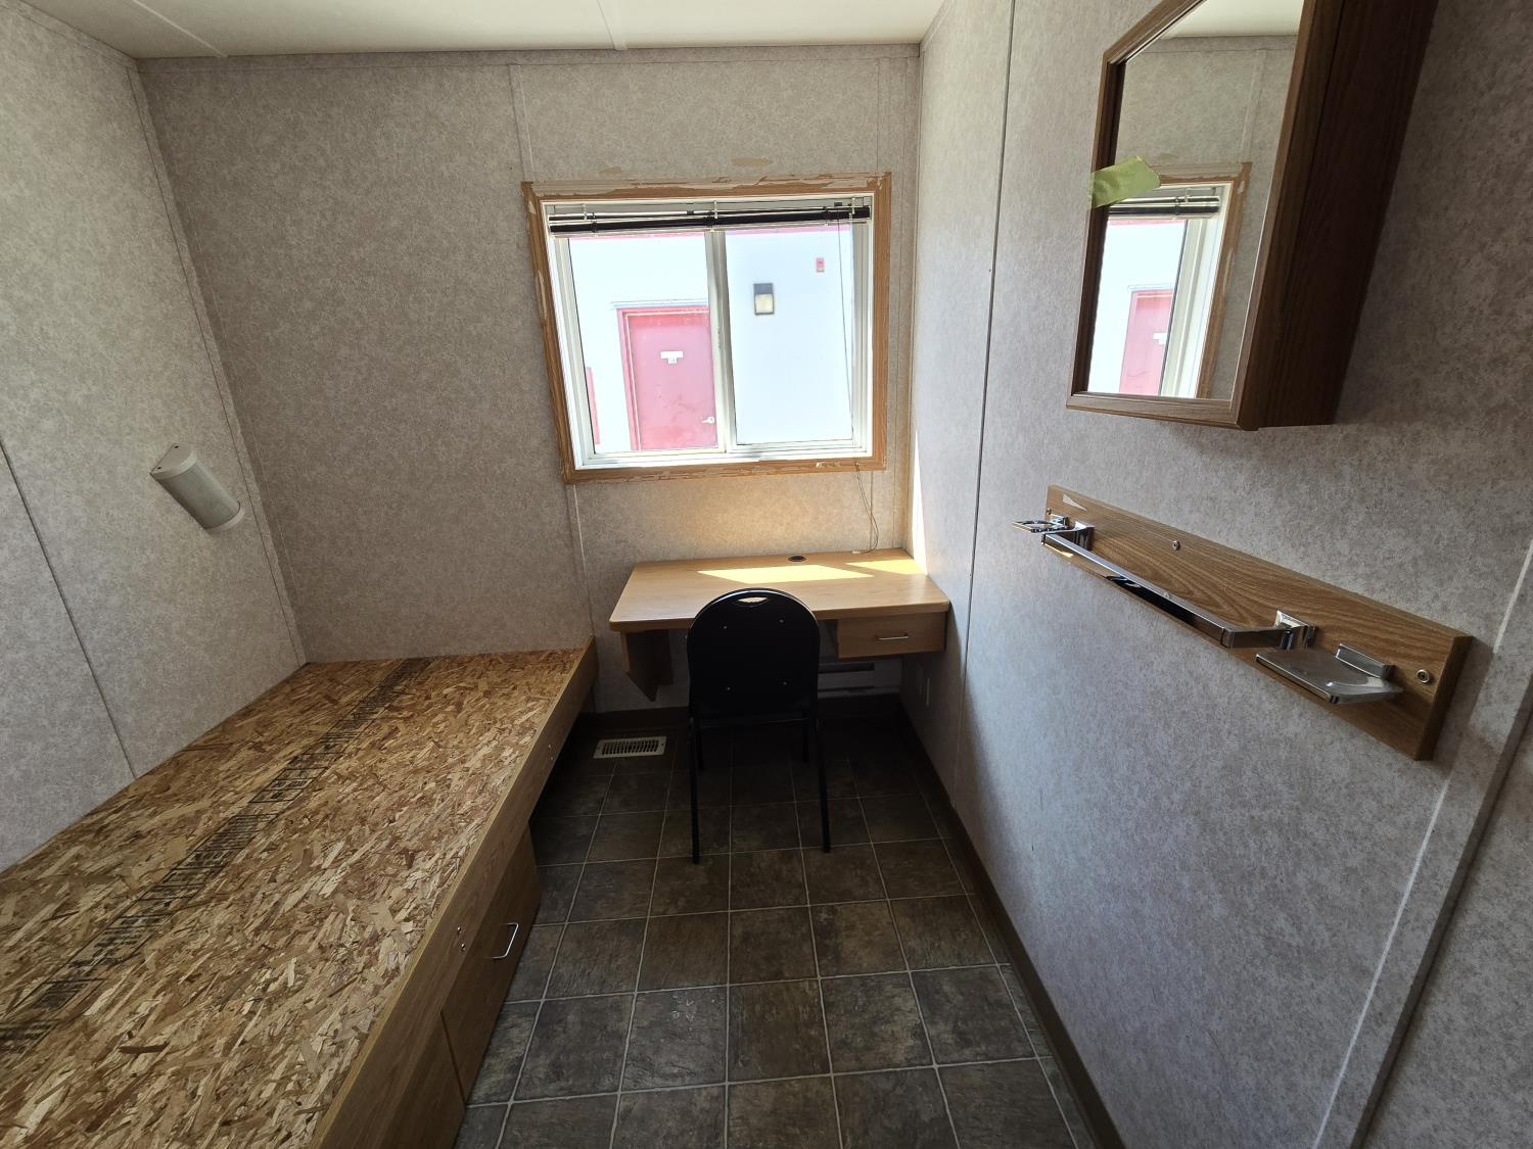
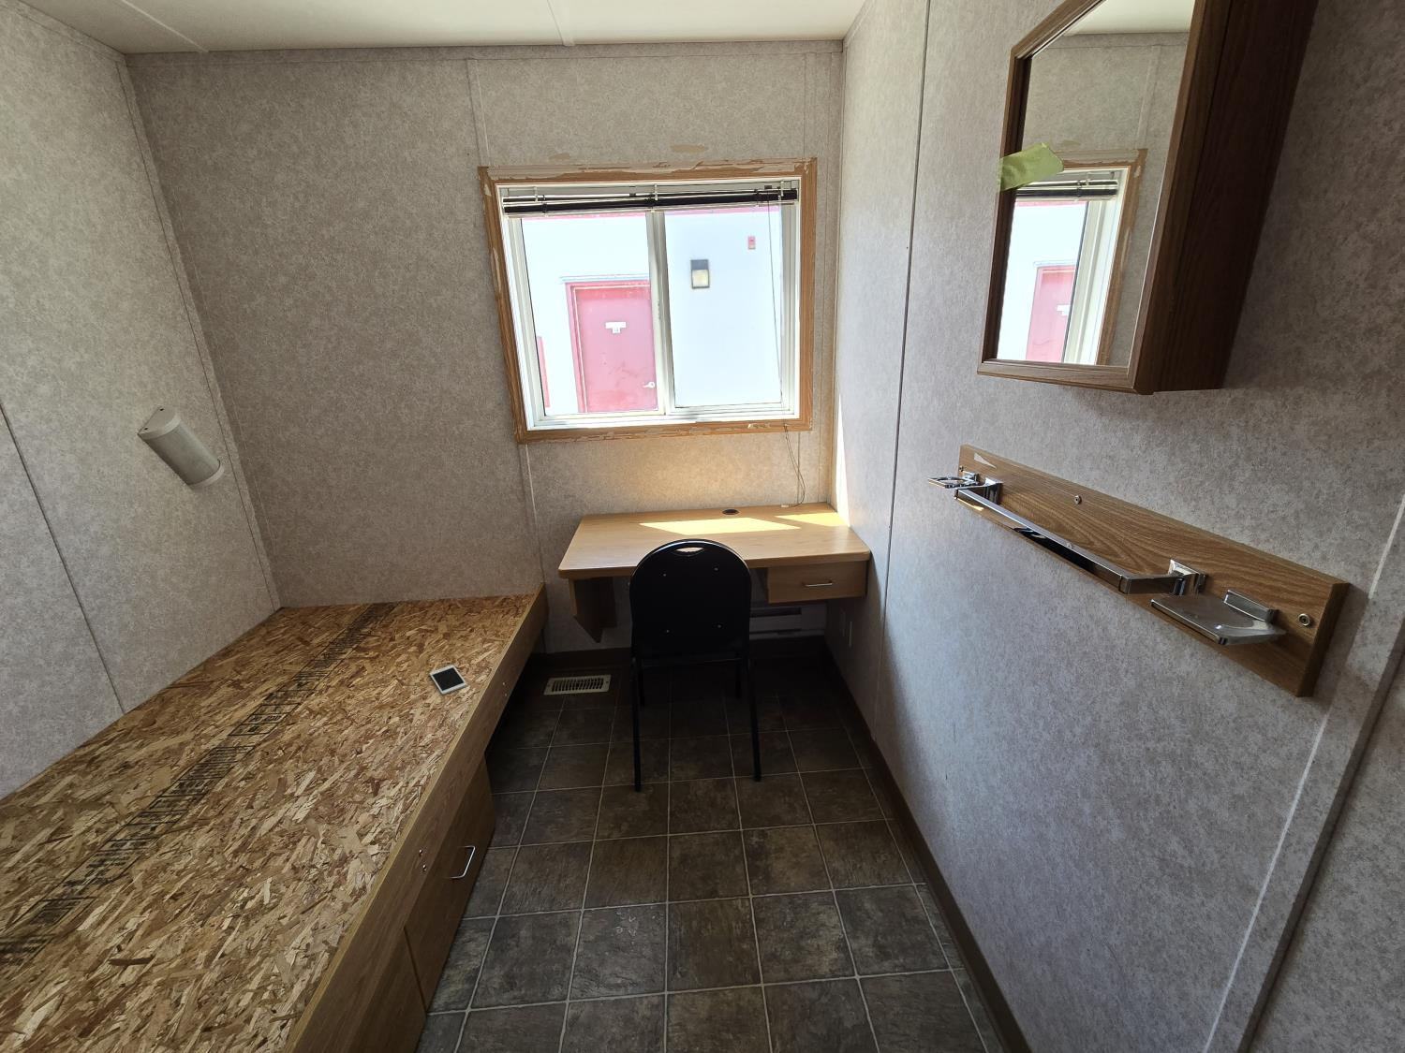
+ cell phone (448, 679)
